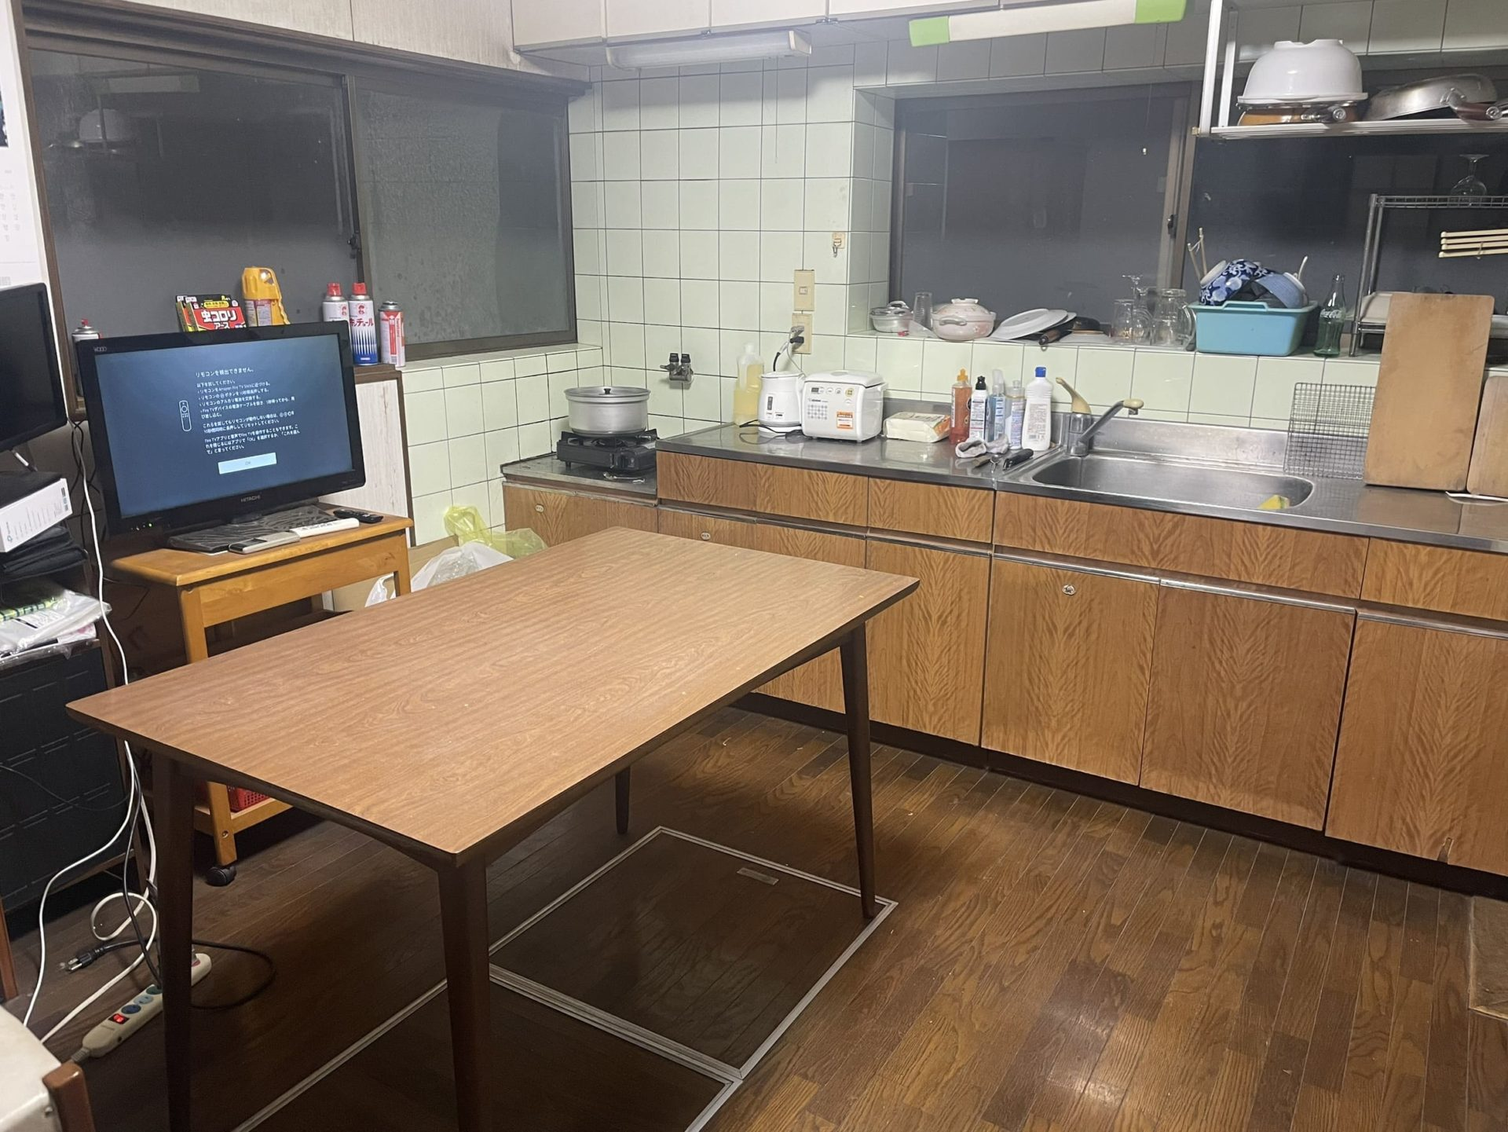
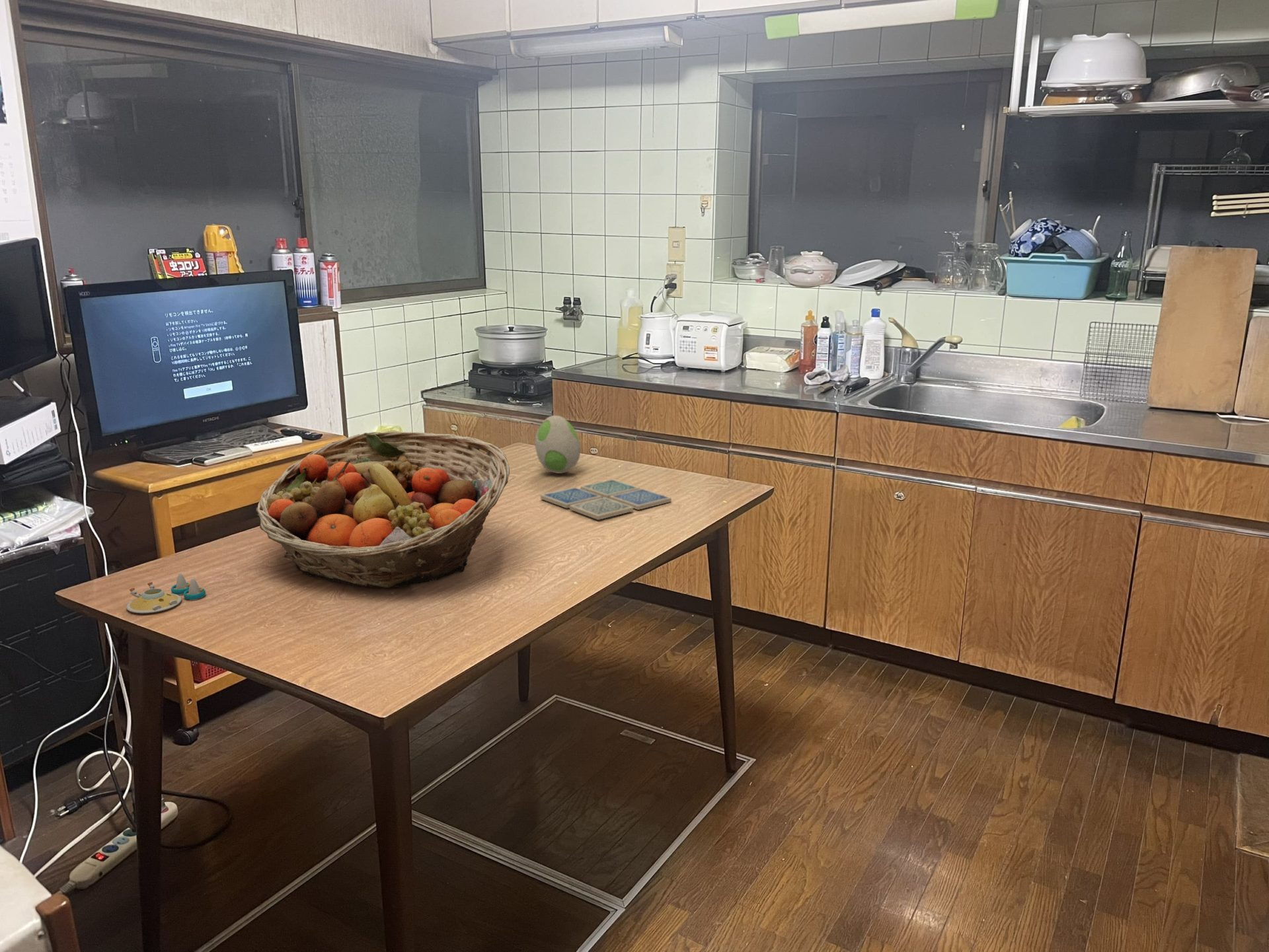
+ fruit basket (385, 505)
+ drink coaster (605, 498)
+ decorative egg (557, 445)
+ salt and pepper shaker set (163, 591)
